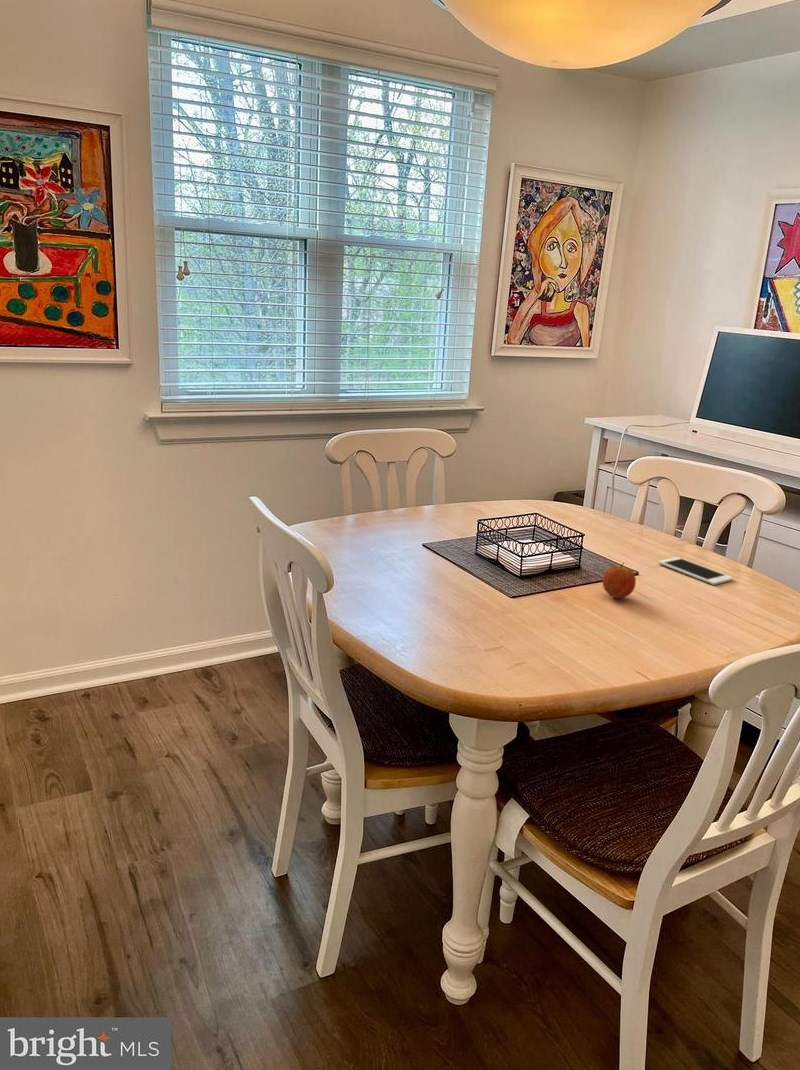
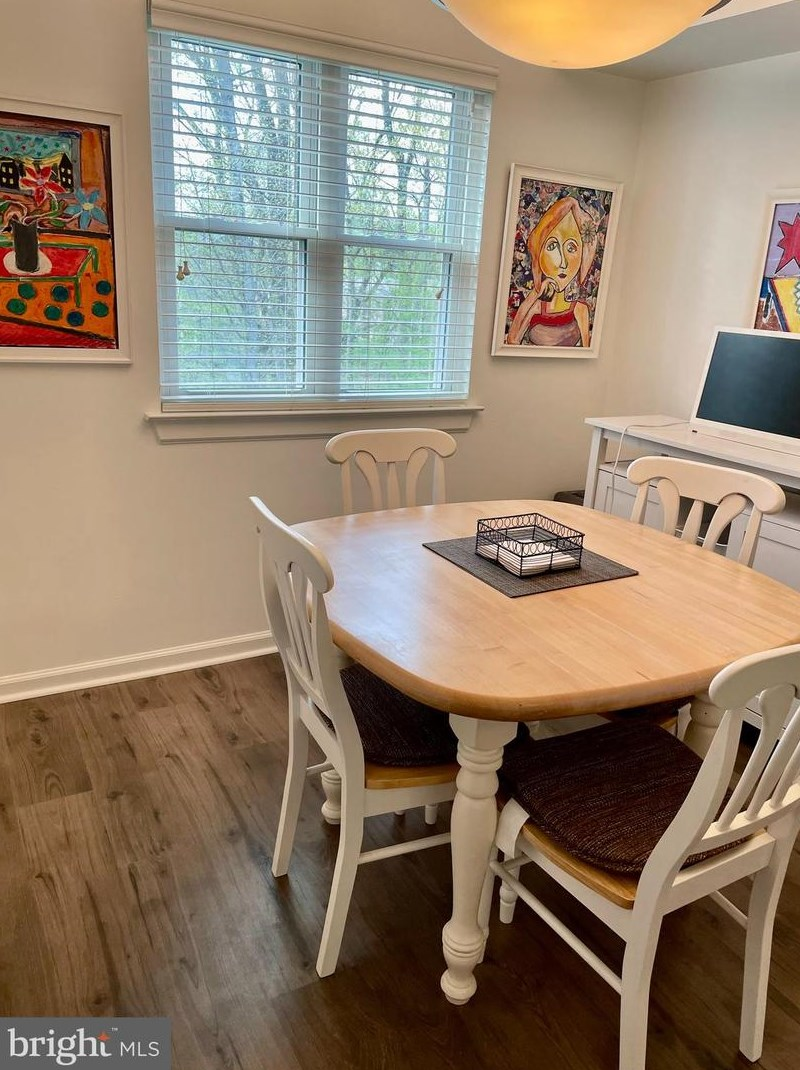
- fruit (619, 579)
- cell phone (694, 570)
